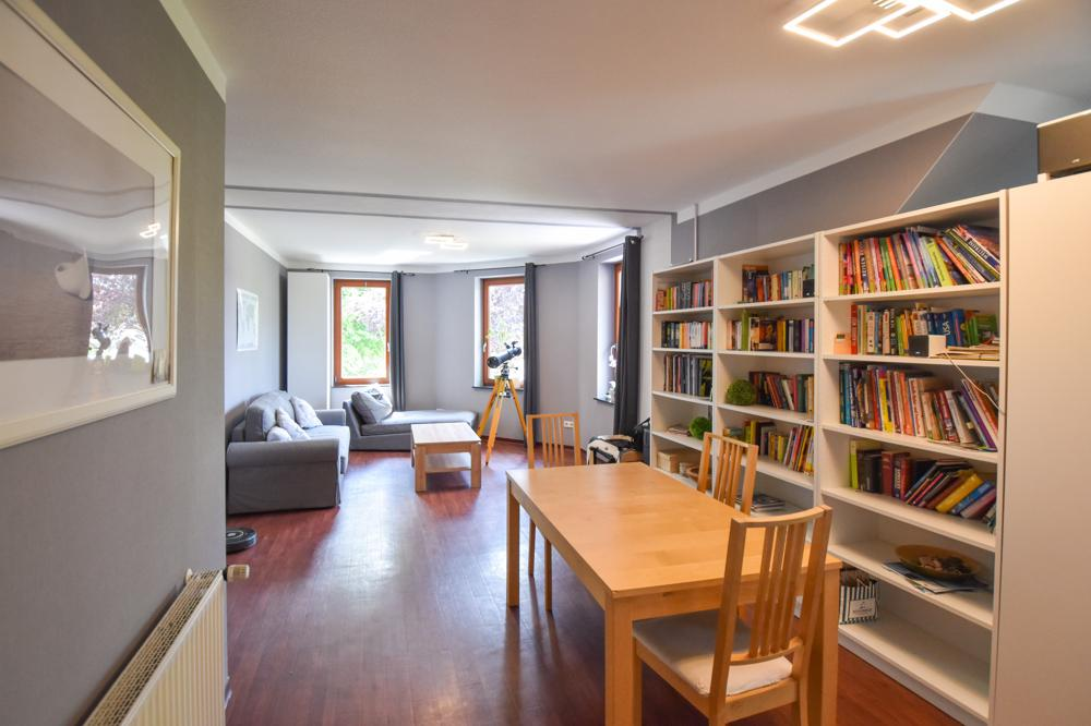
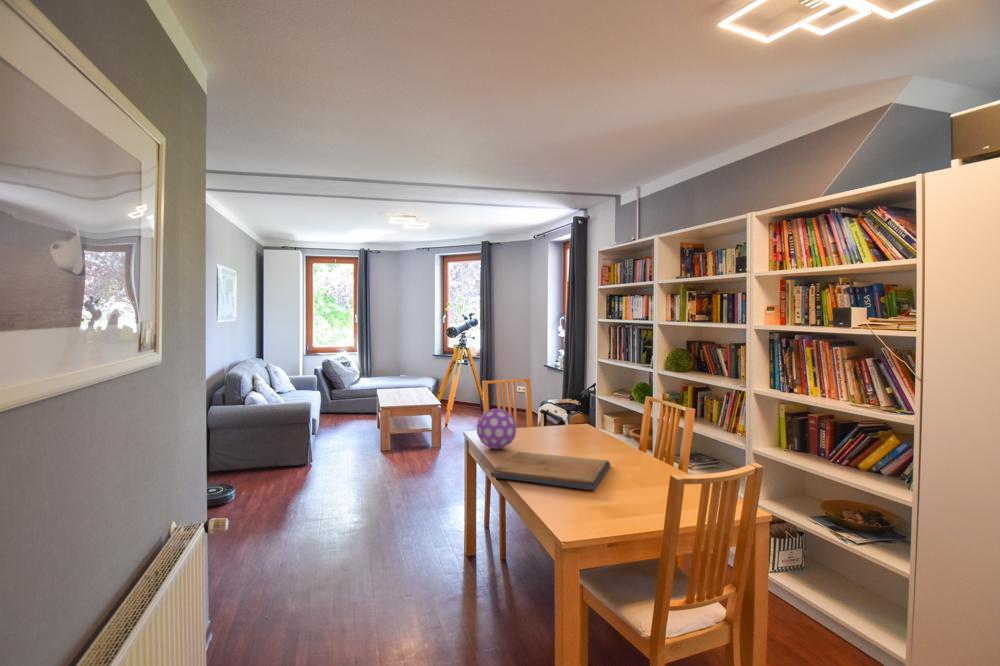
+ decorative ball (496, 428)
+ religious icon (552, 467)
